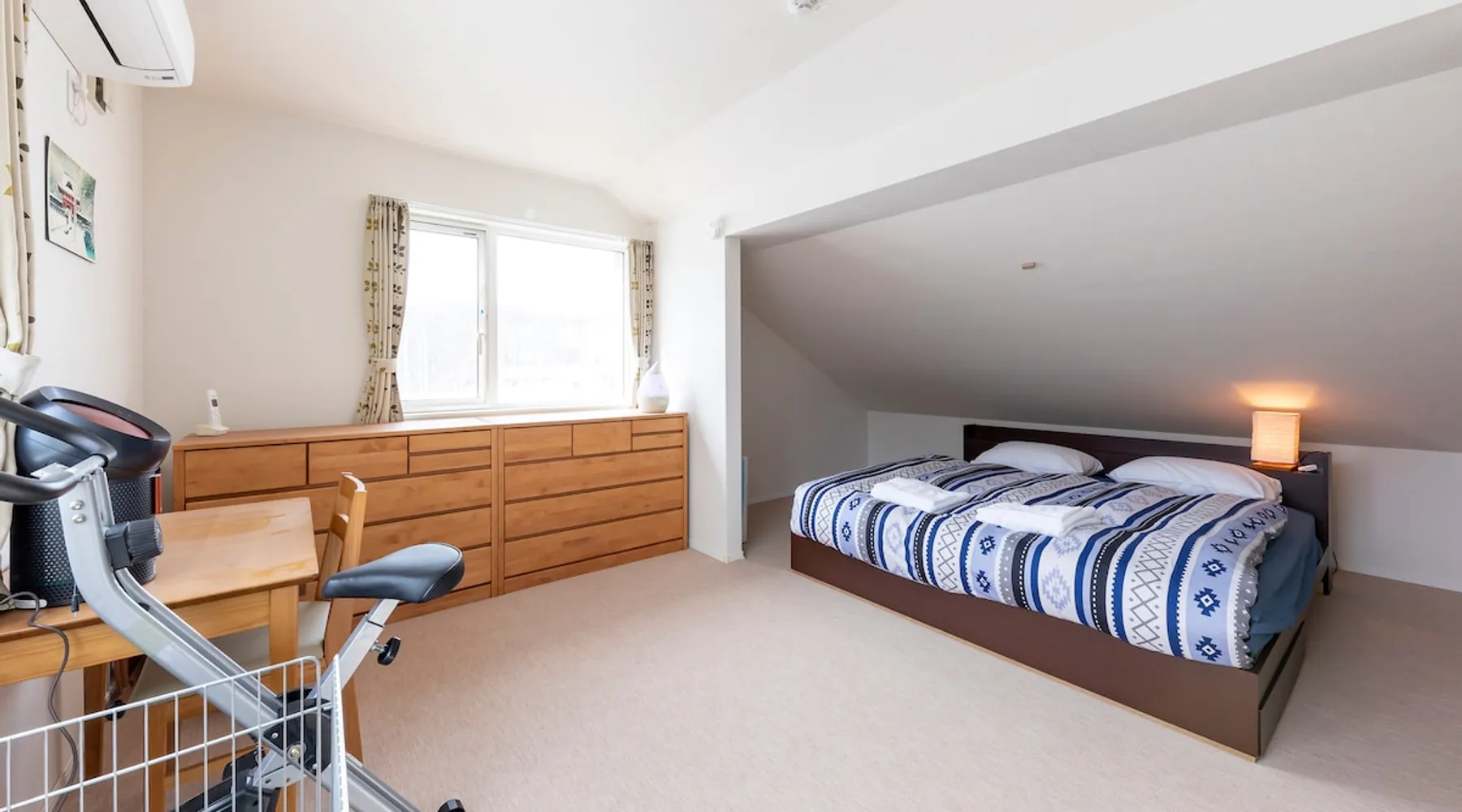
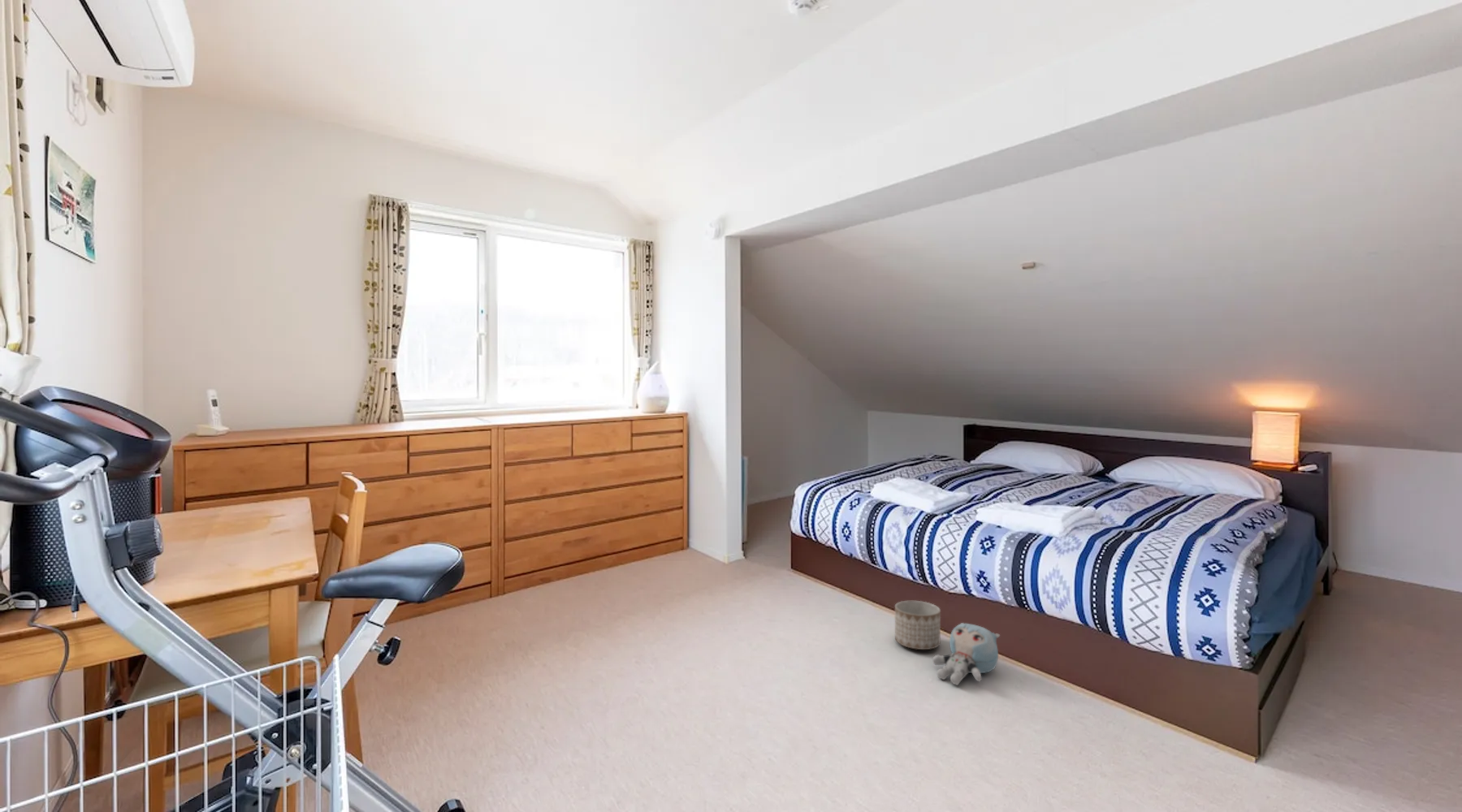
+ planter (917, 625)
+ plush toy (967, 650)
